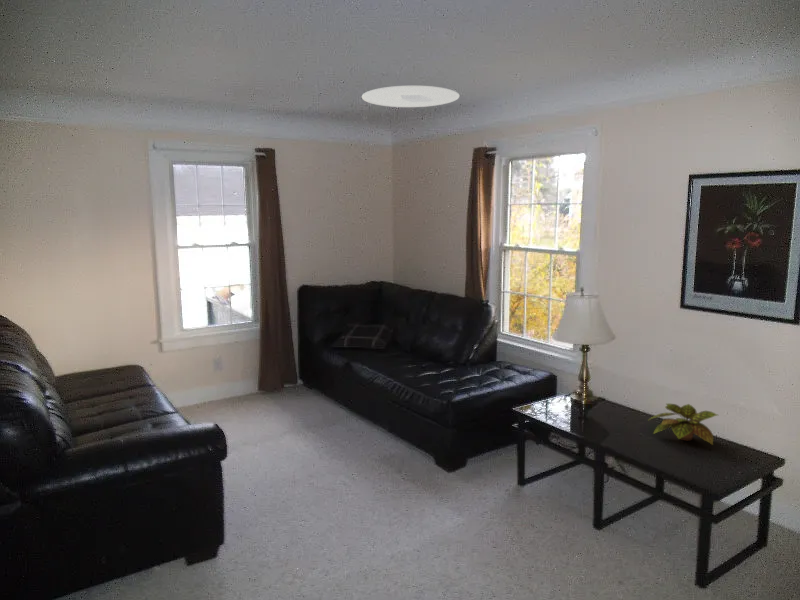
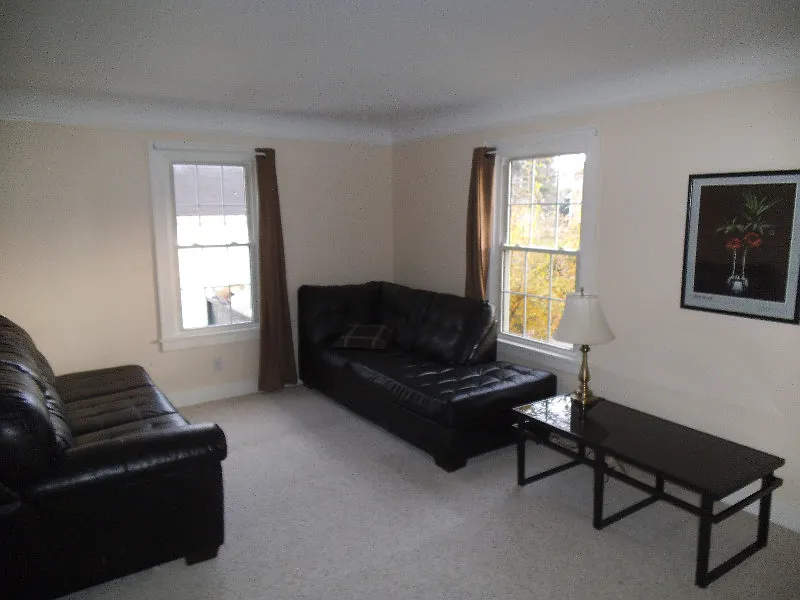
- ceiling light (410, 92)
- plant (681, 421)
